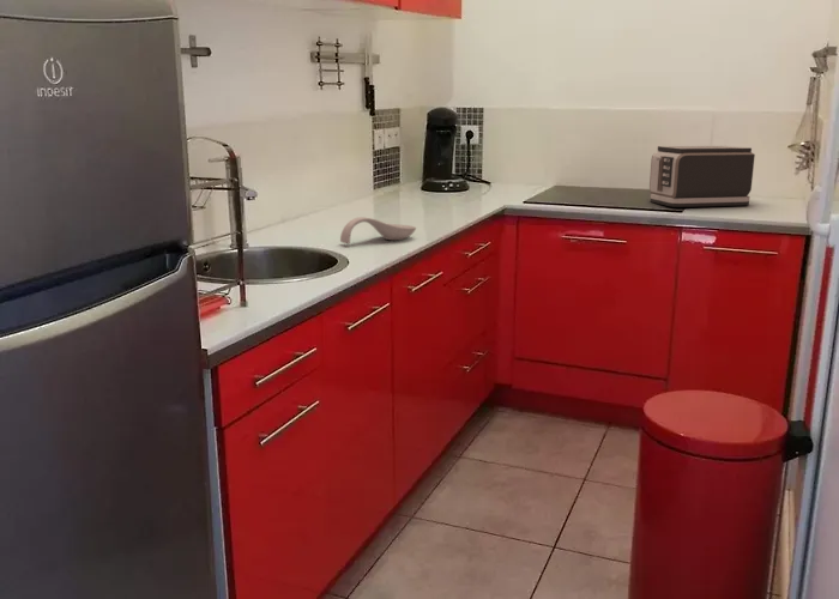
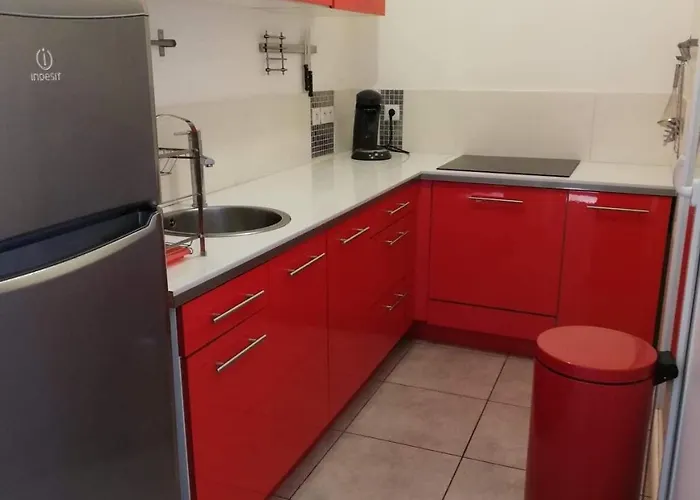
- toaster (698, 175)
- spoon rest (379, 228)
